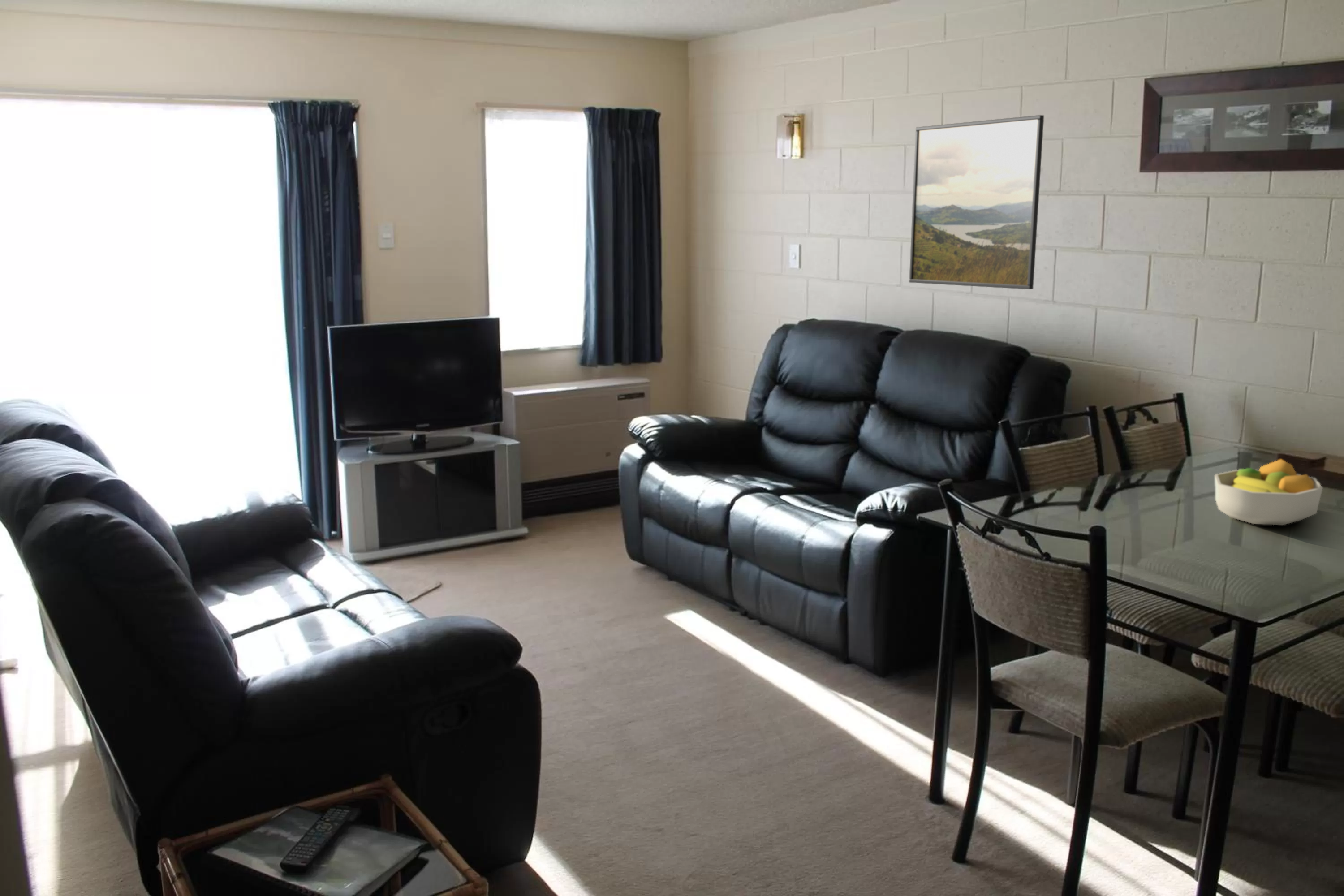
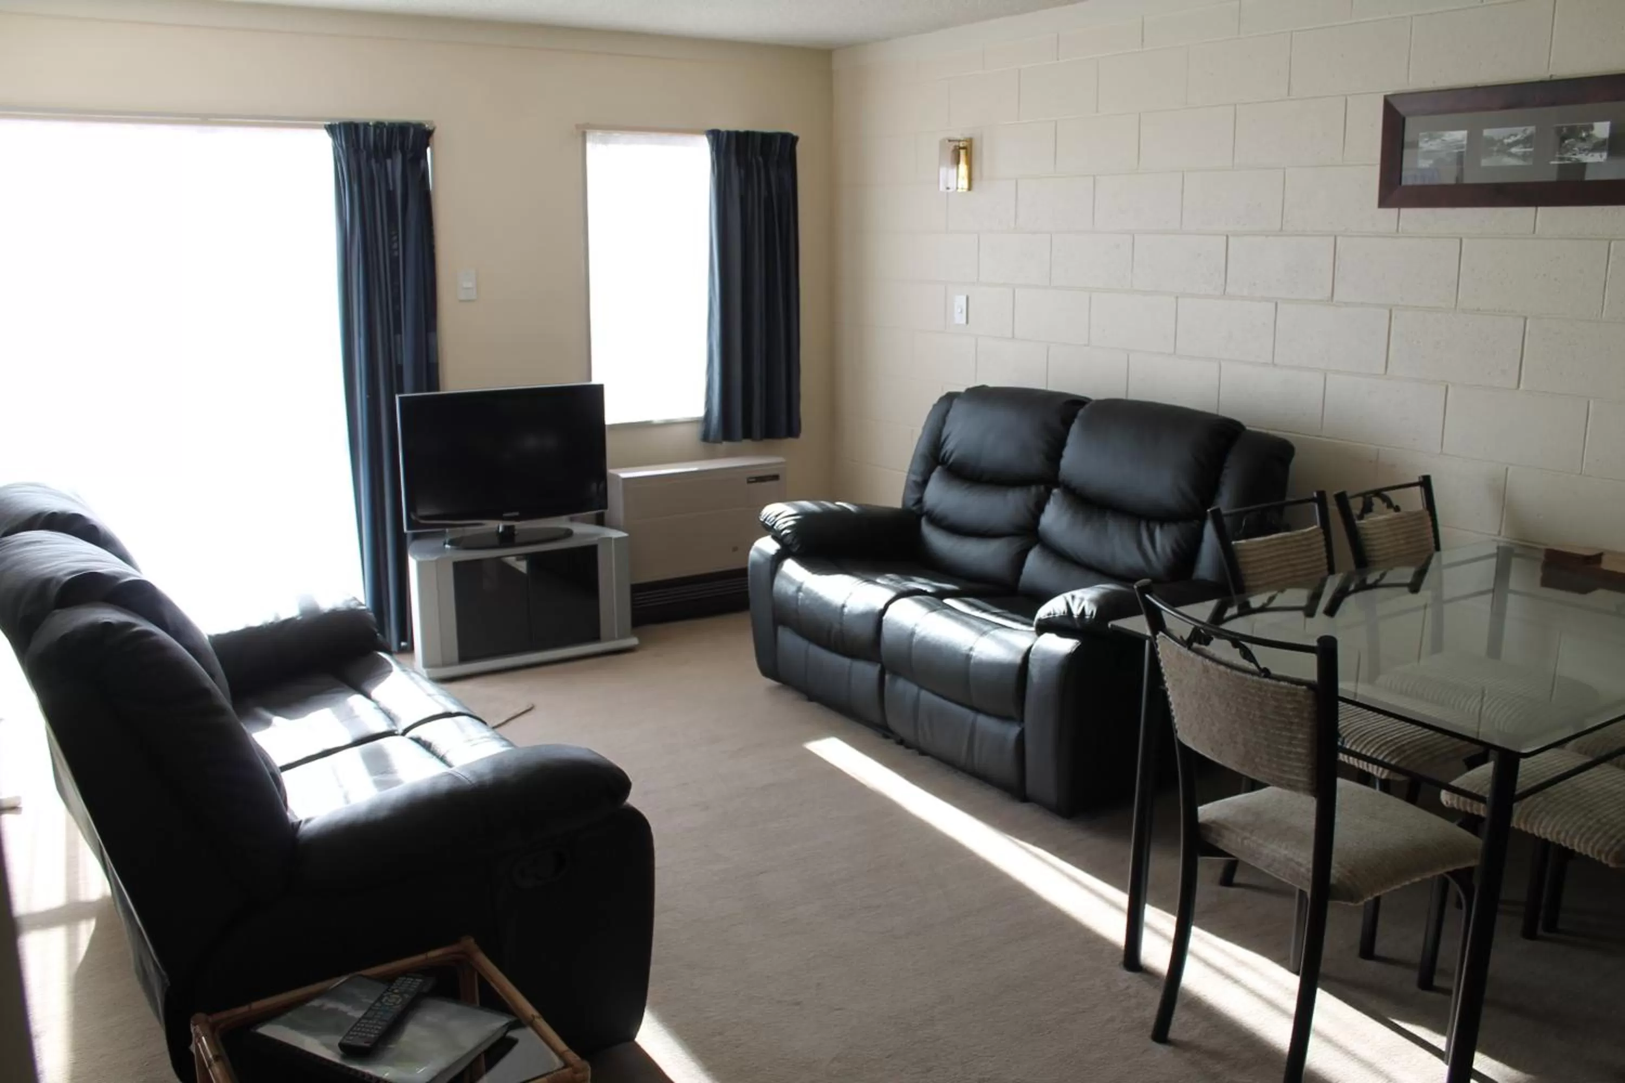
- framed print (972, 205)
- fruit bowl (1266, 490)
